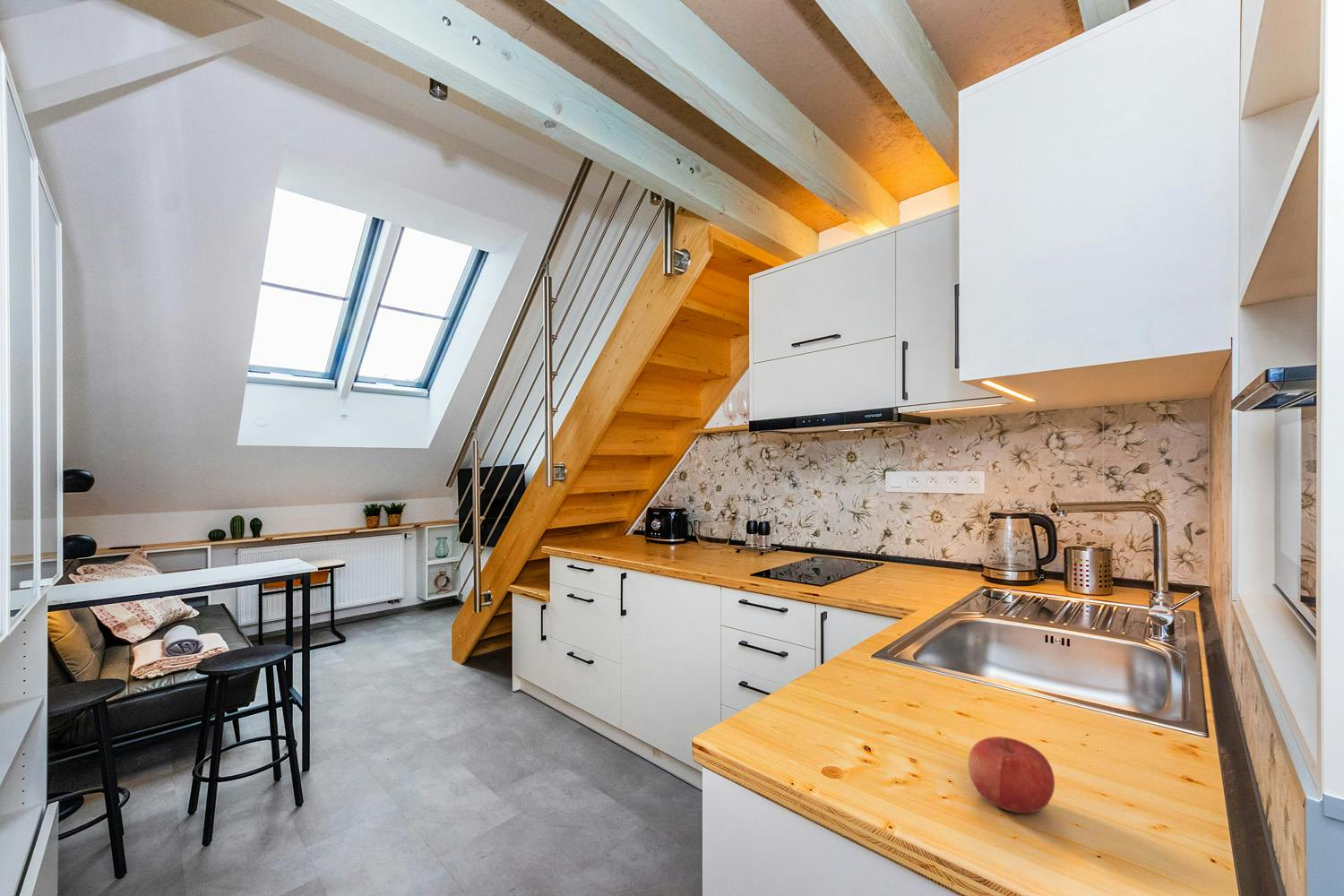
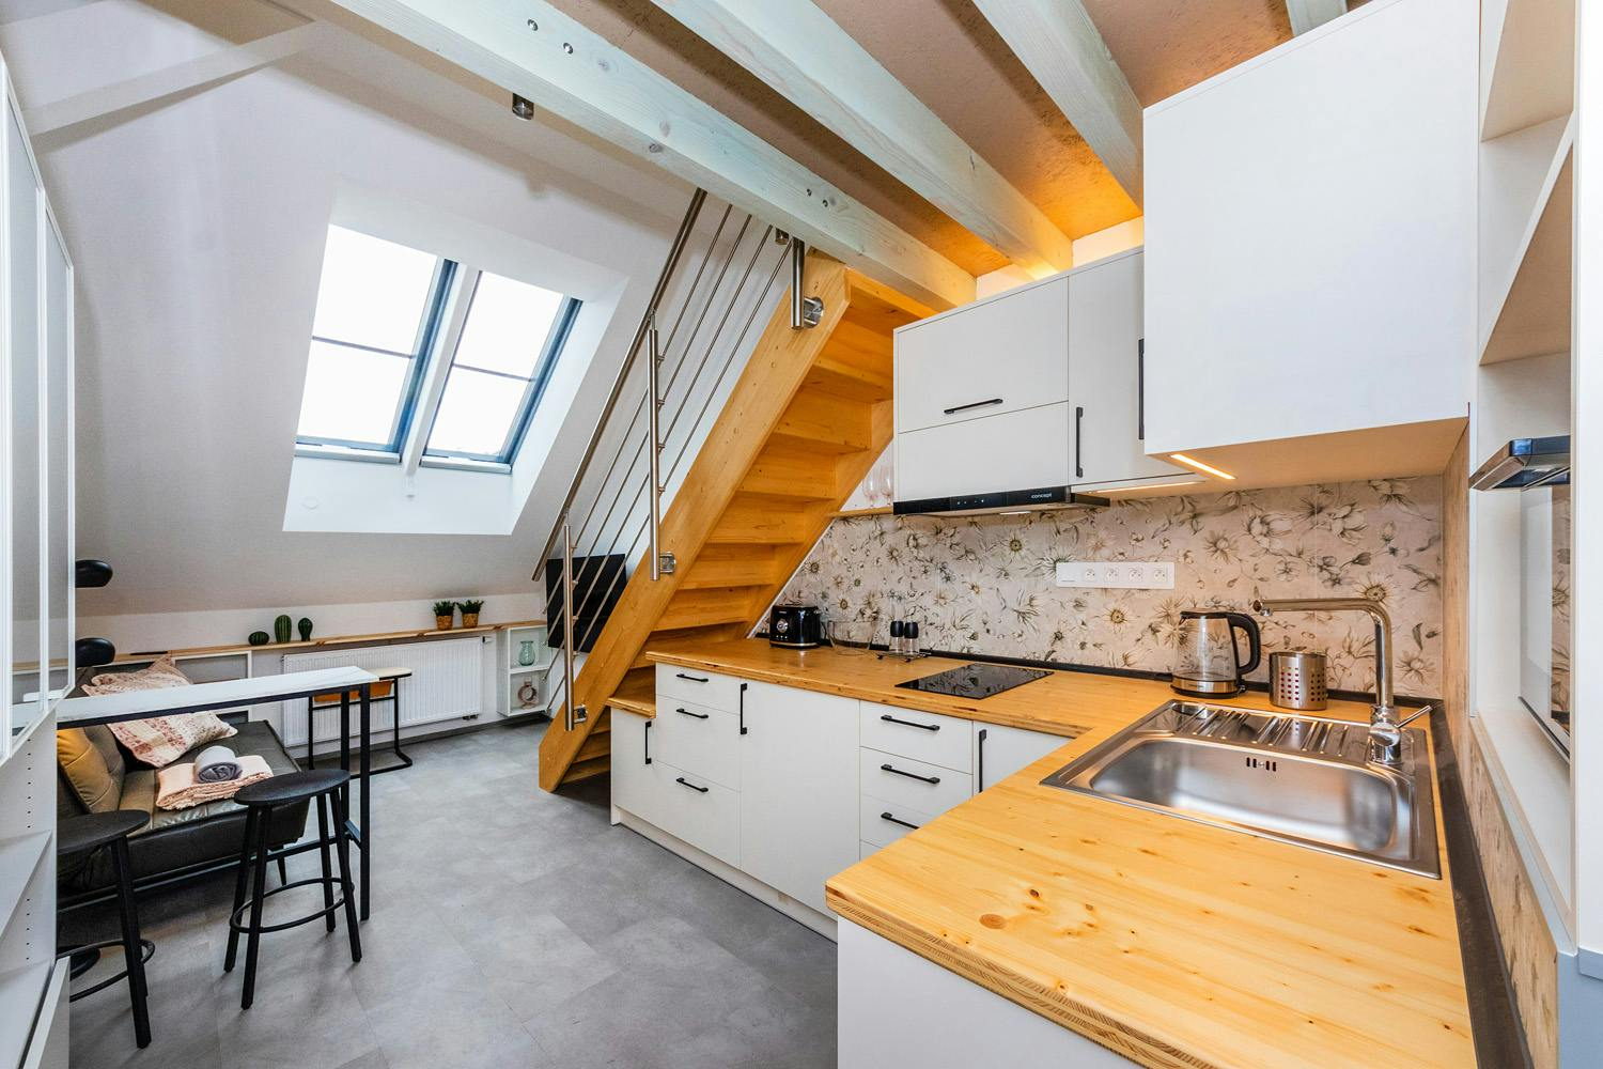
- fruit (1010, 770)
